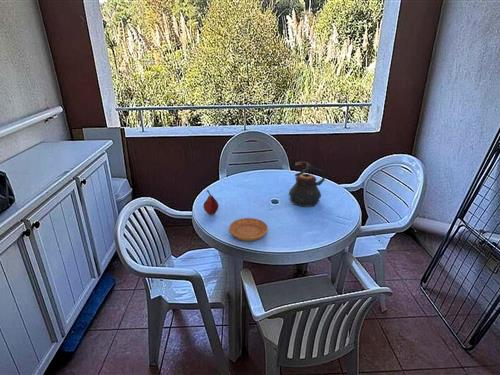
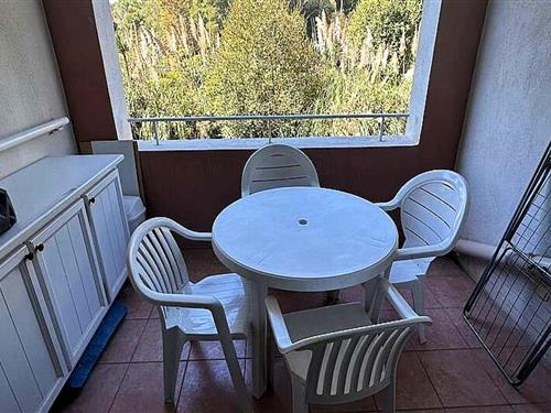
- teapot (306, 182)
- saucer (248, 230)
- fruit (210, 201)
